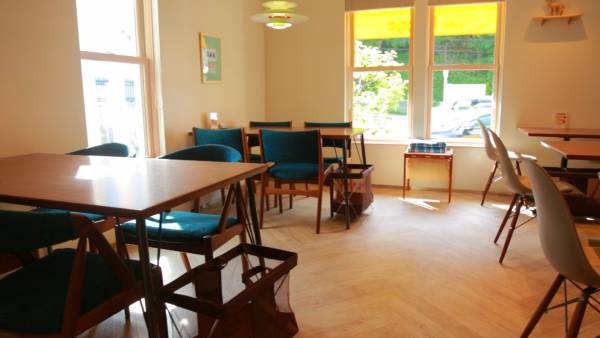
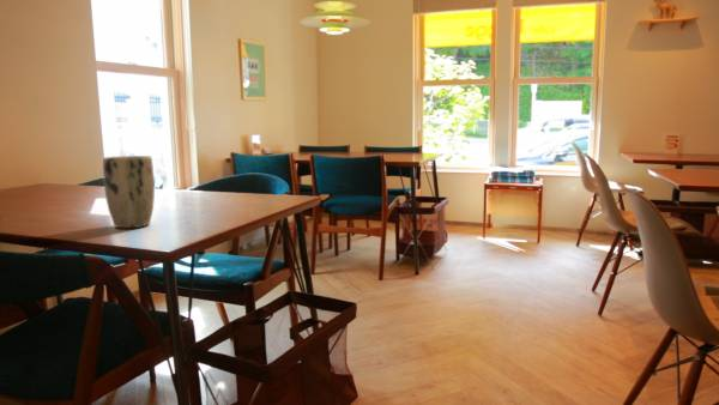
+ plant pot (129, 191)
